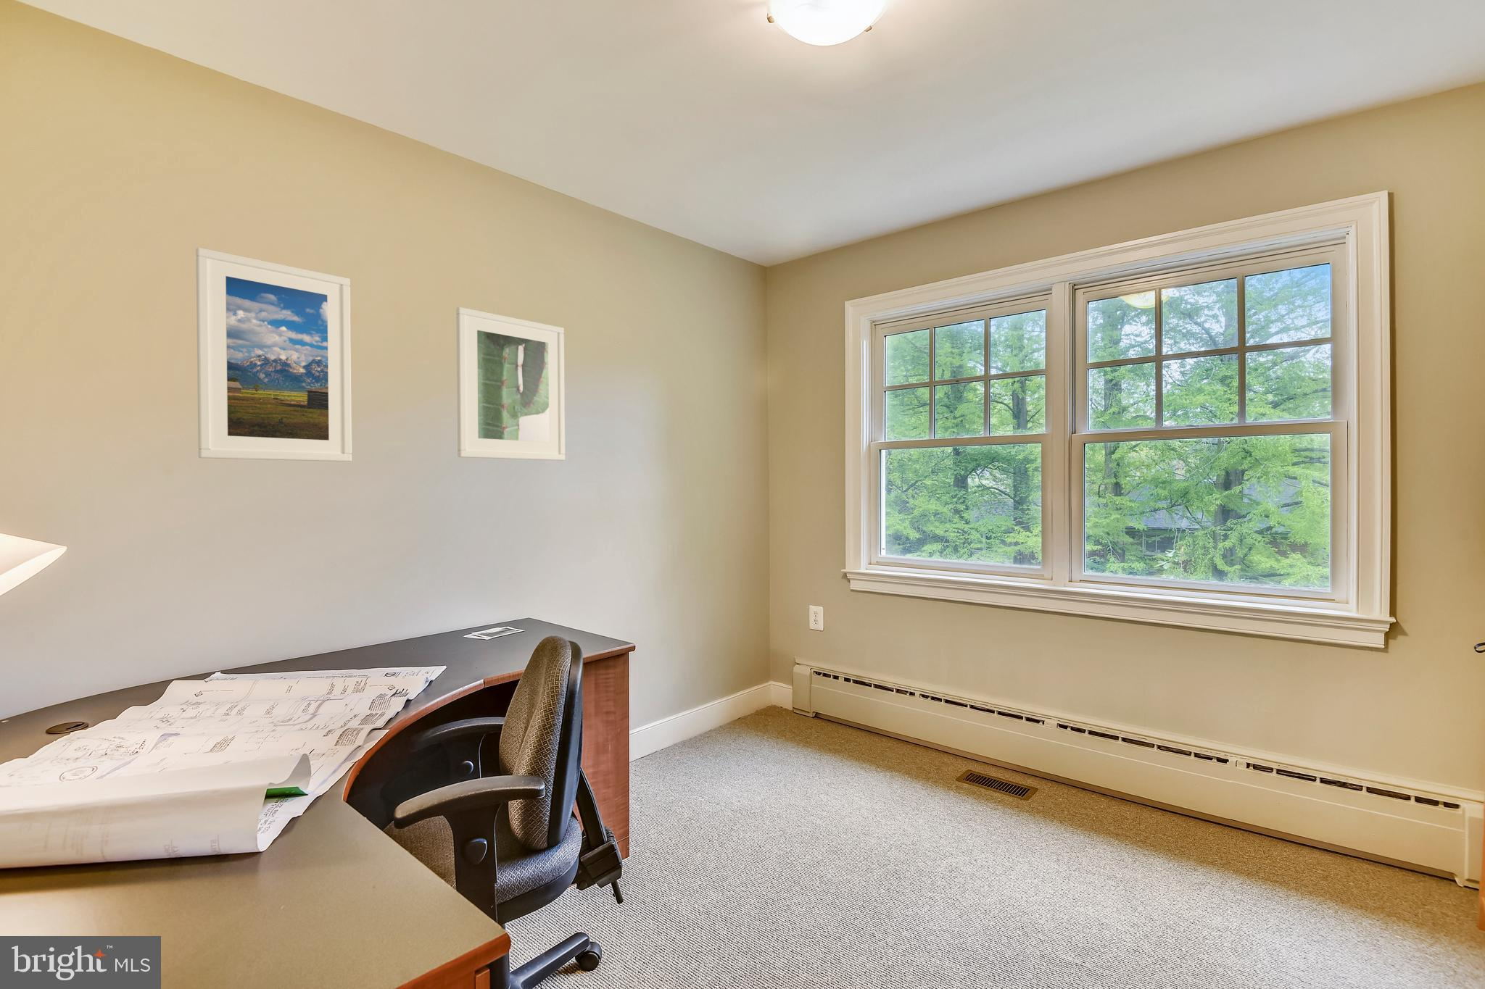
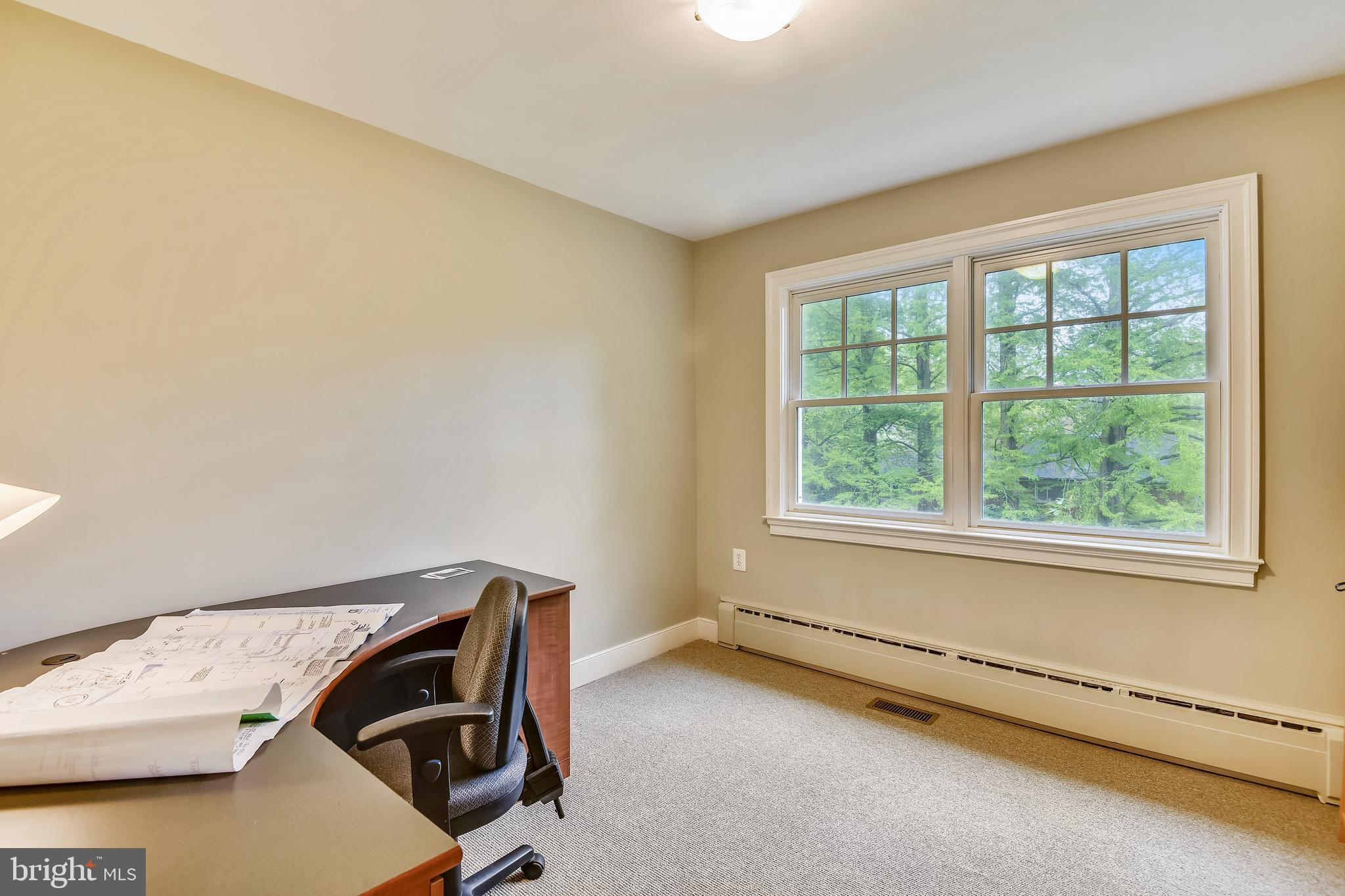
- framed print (513, 389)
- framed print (279, 362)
